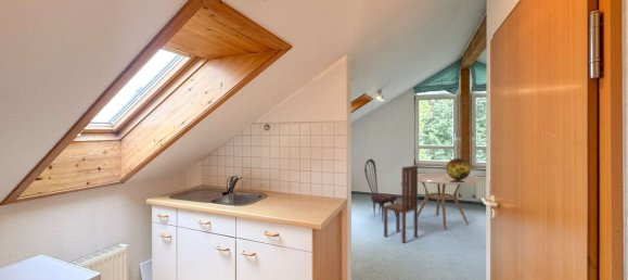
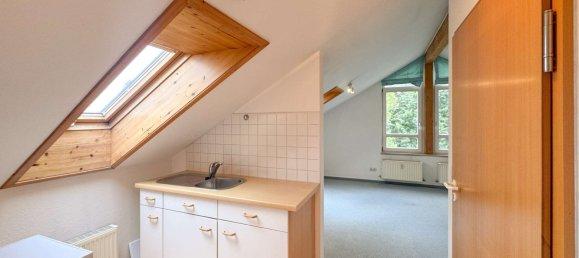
- dining chair (376, 188)
- chair (402, 201)
- decorative globe (458, 168)
- dining table (440, 199)
